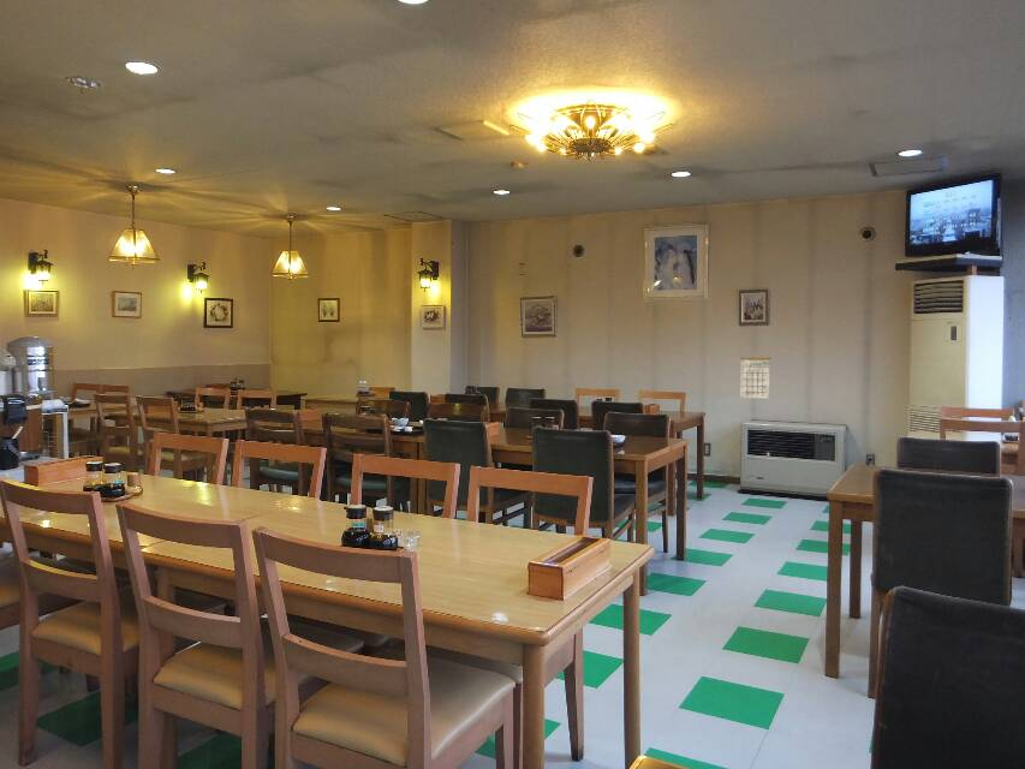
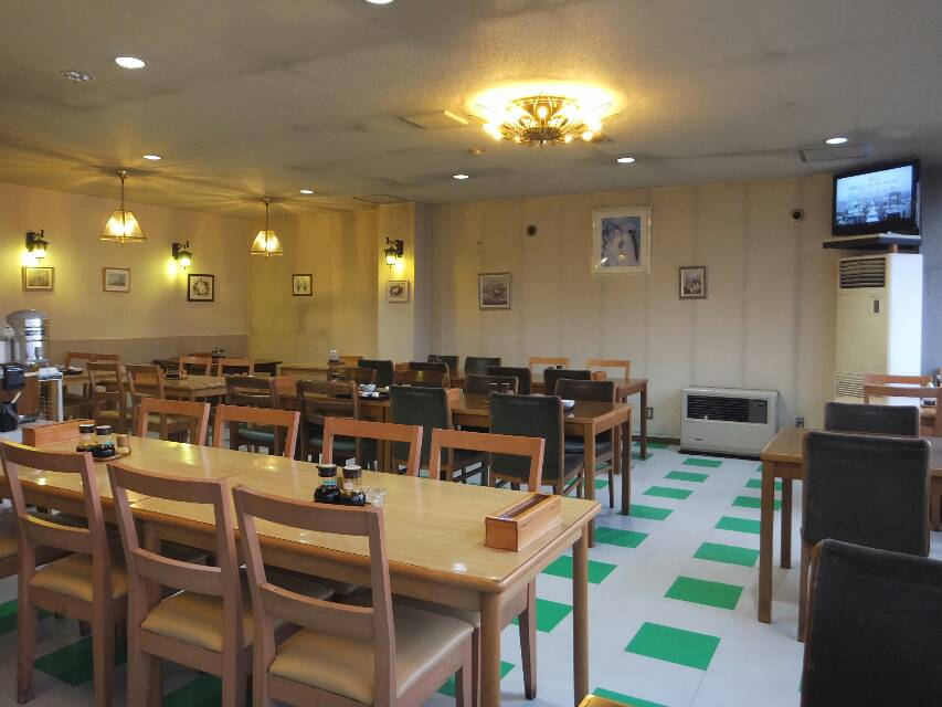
- calendar (755, 372)
